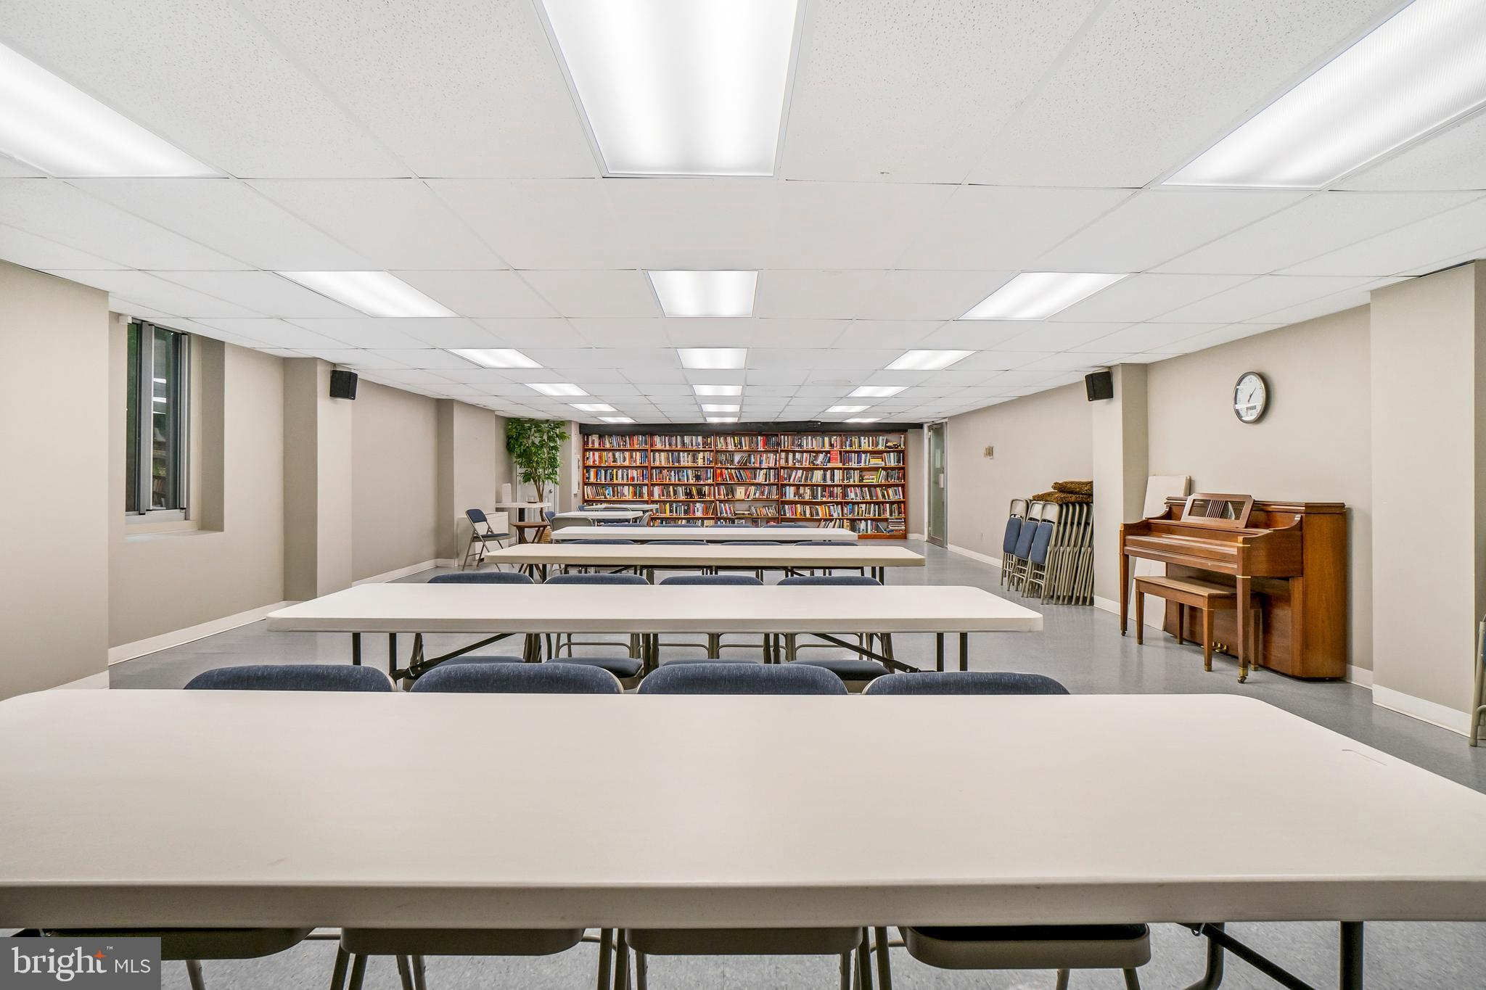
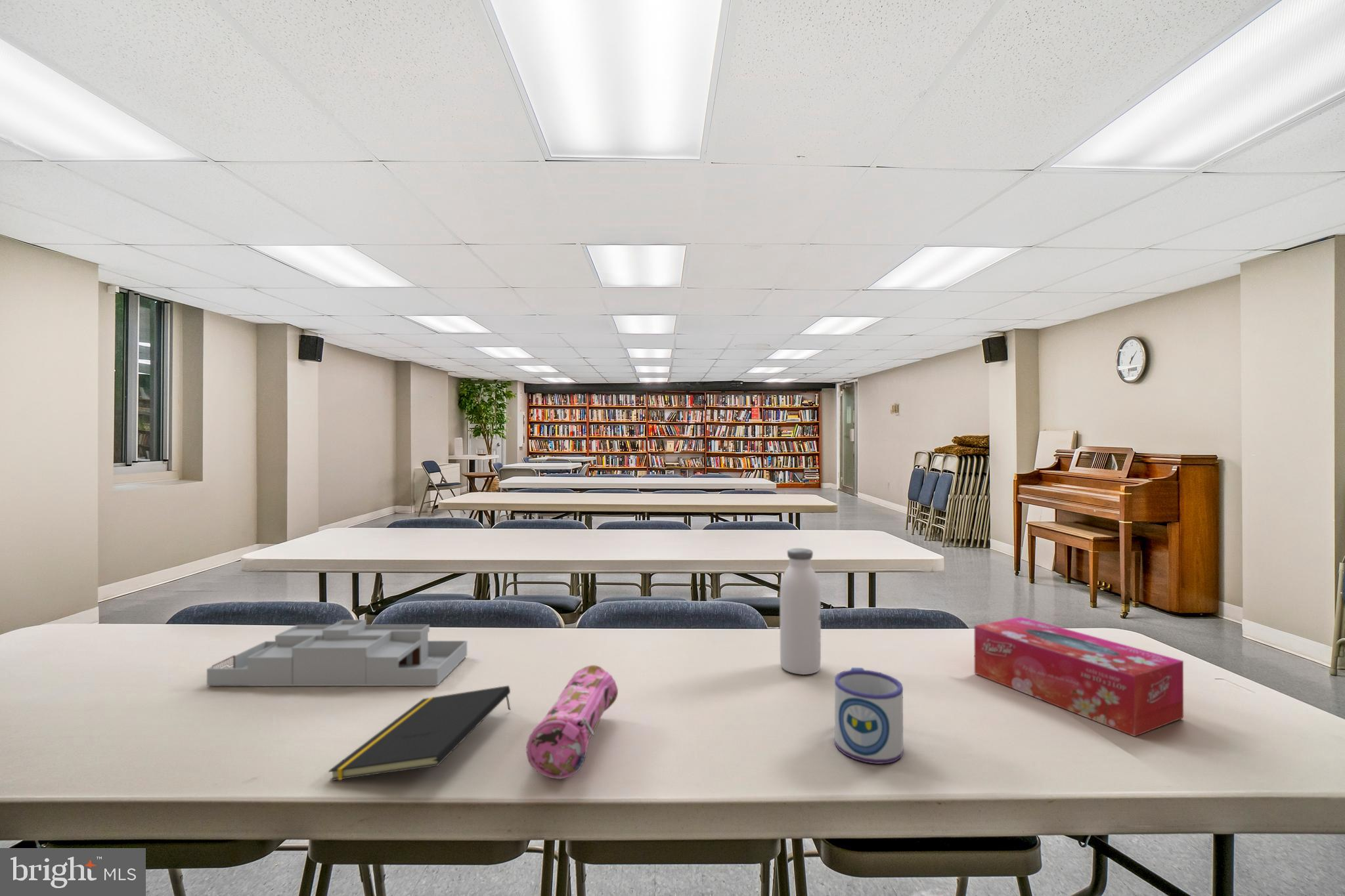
+ desk organizer (345, 649)
+ notepad (430, 727)
+ mug (865, 708)
+ water bottle (800, 608)
+ pencil case (577, 715)
+ tissue box (1069, 668)
